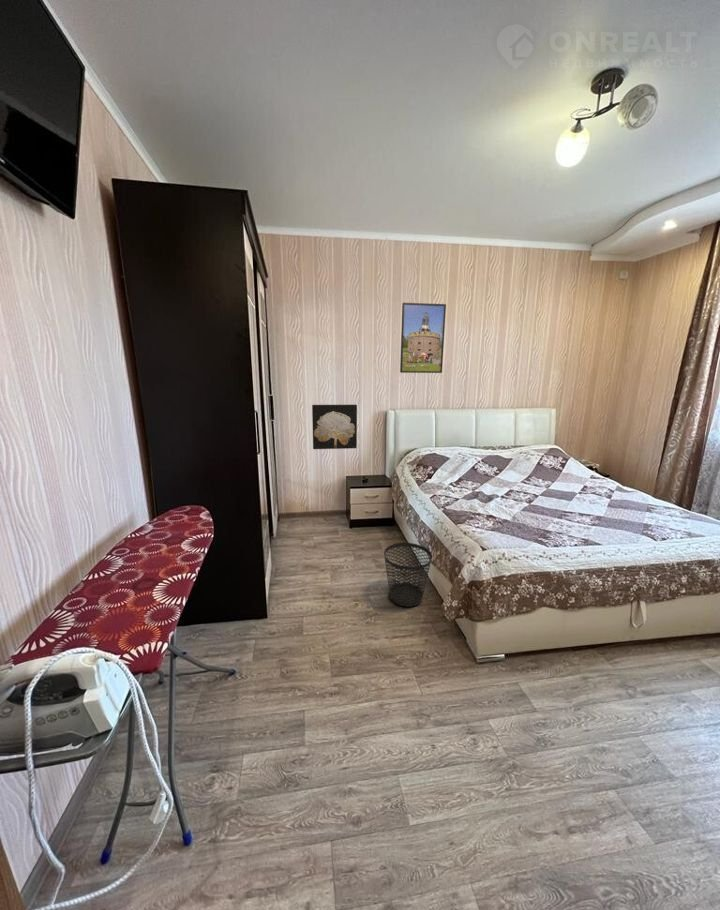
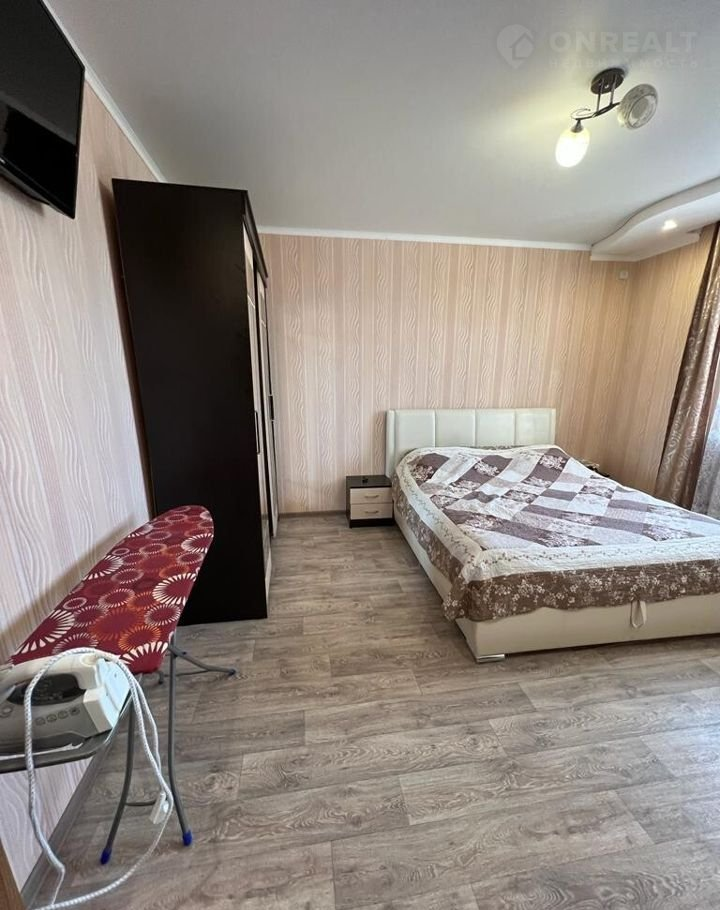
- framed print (422, 338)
- wall art (334, 426)
- wastebasket (406, 575)
